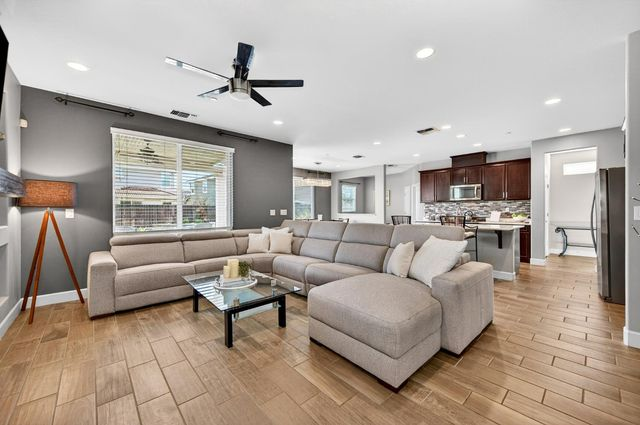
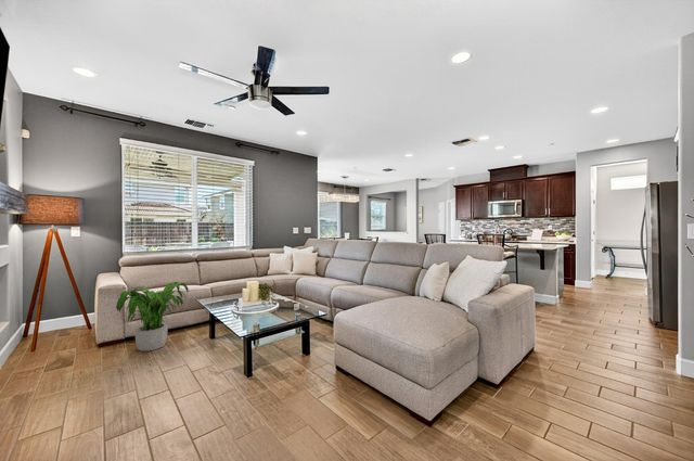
+ potted plant (155, 315)
